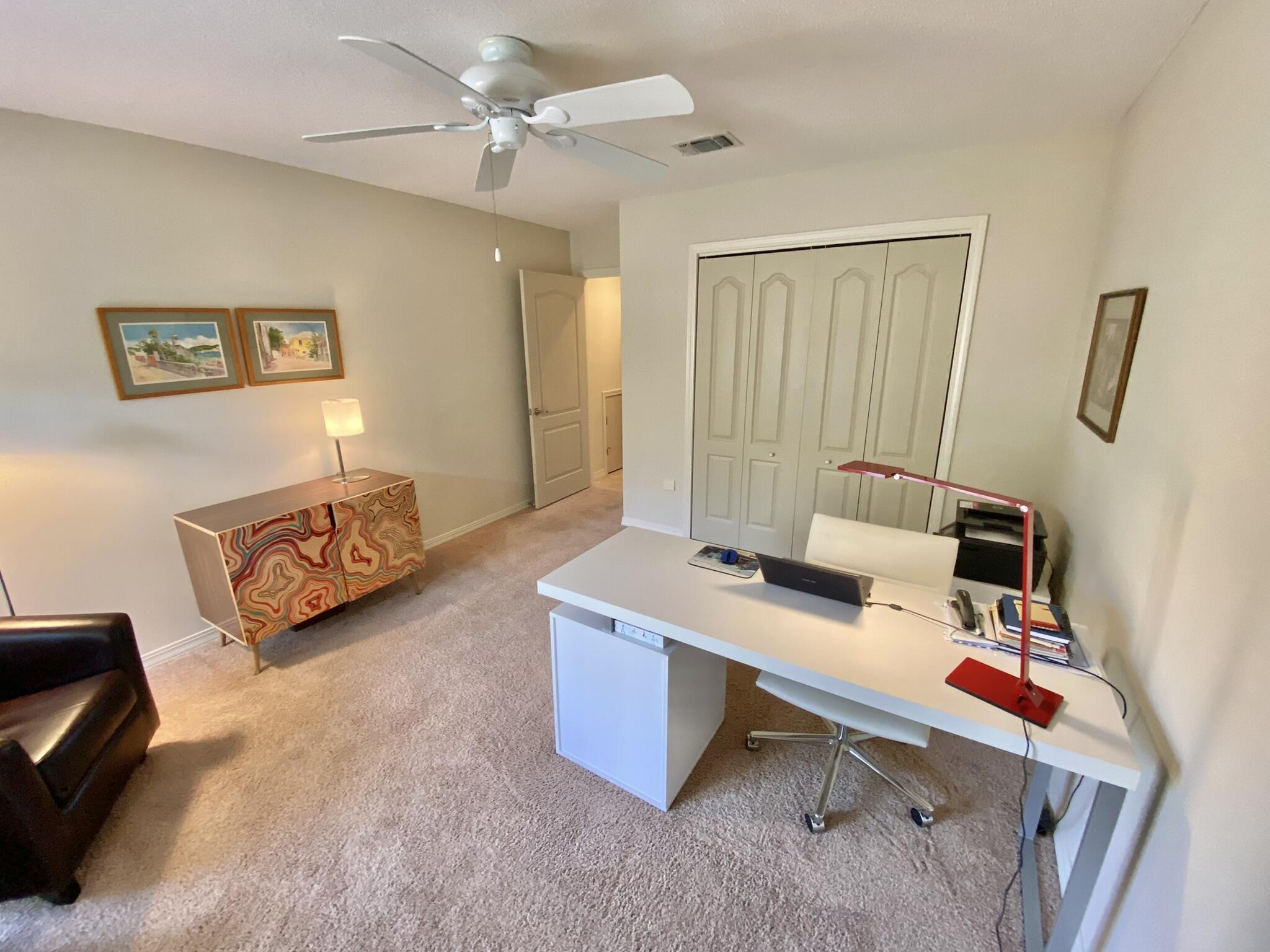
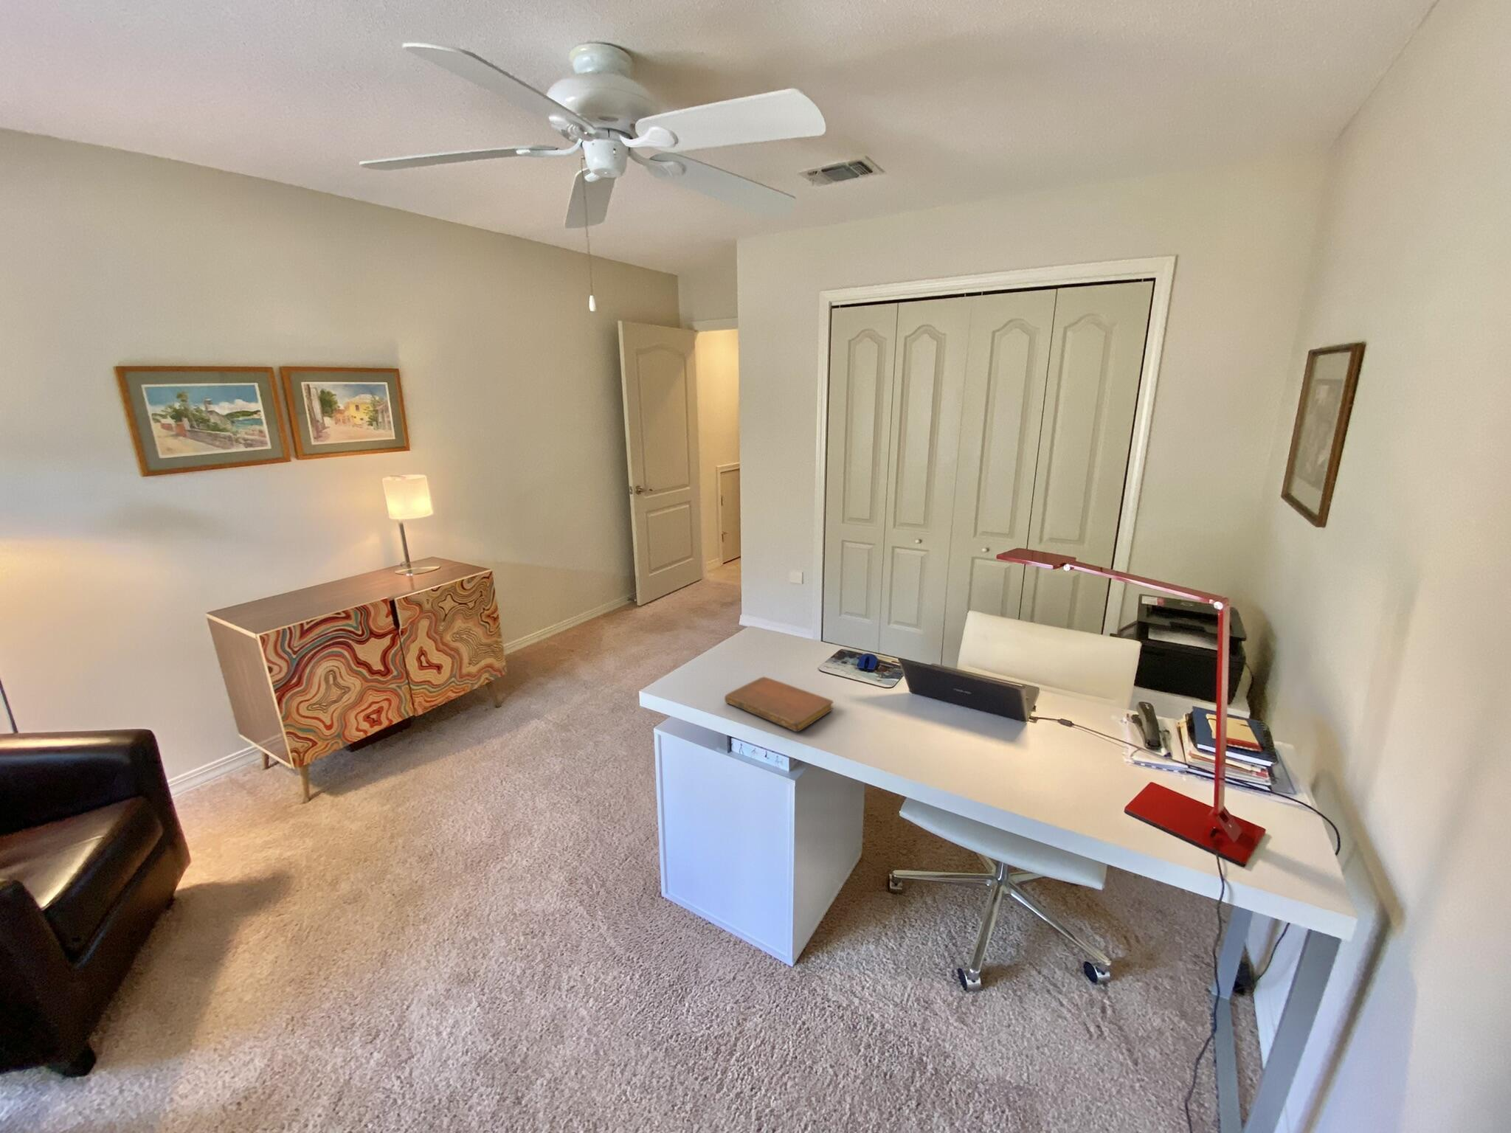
+ notebook (778, 701)
